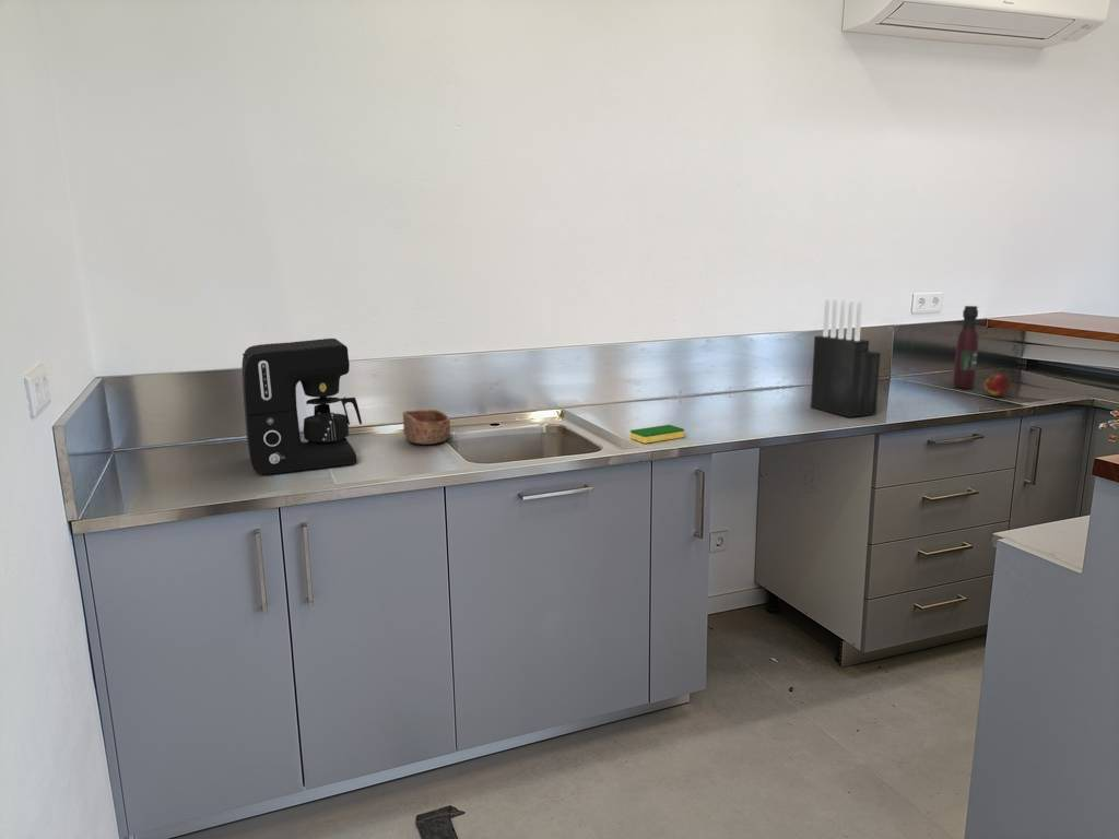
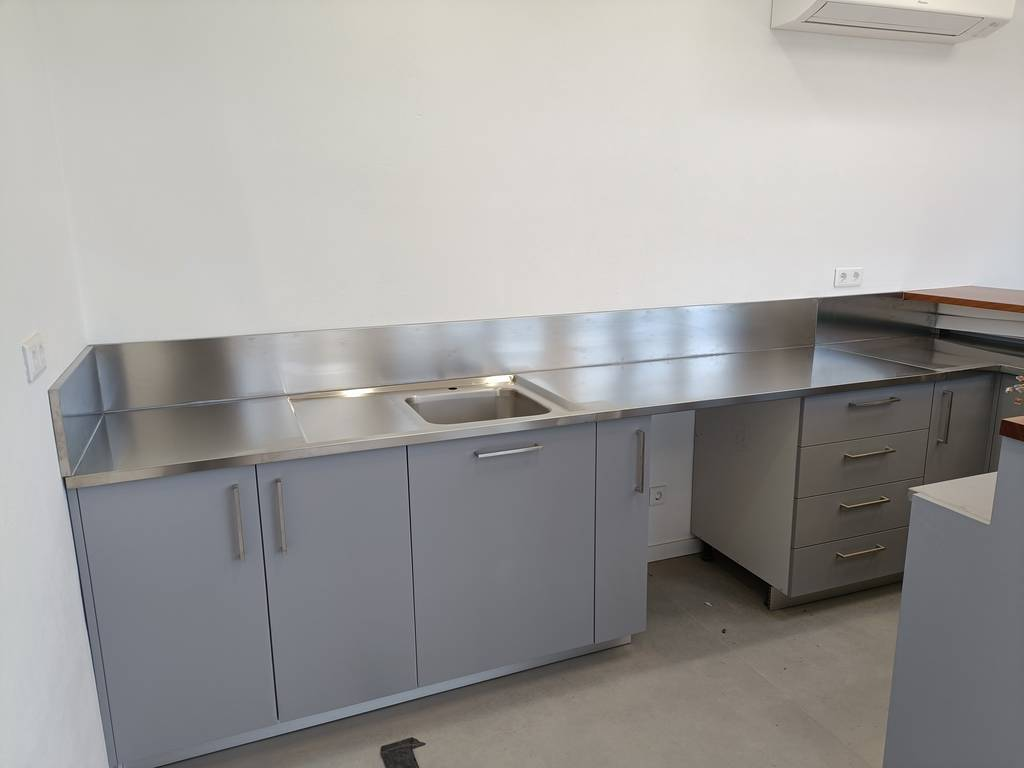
- dish sponge (657, 434)
- wine bottle (967, 346)
- knife block (848, 356)
- apple (997, 385)
- coffee maker (306, 403)
- bowl (425, 426)
